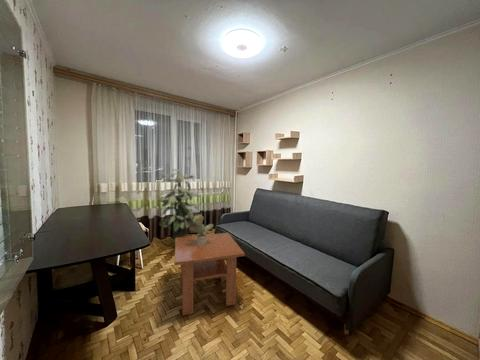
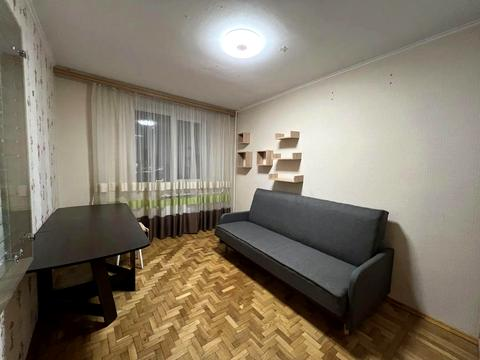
- coffee table (206, 269)
- indoor plant (178, 207)
- potted plant (201, 228)
